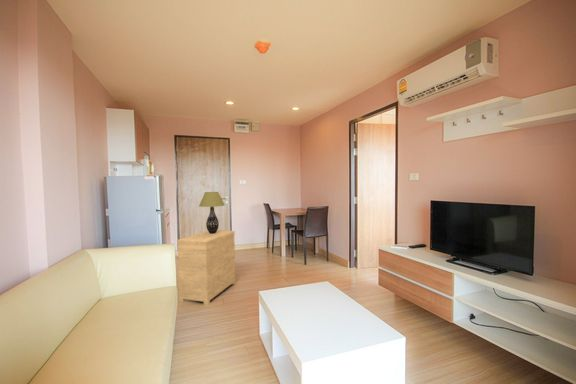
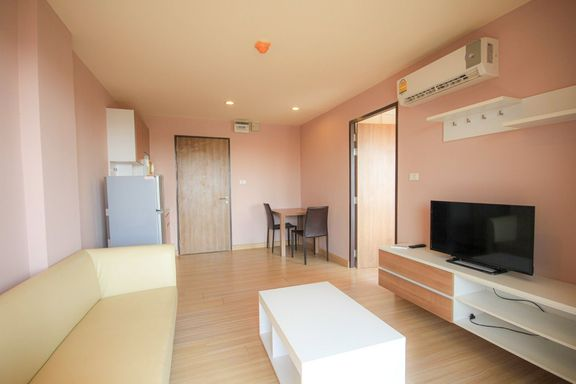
- table lamp (212, 212)
- side table (206, 263)
